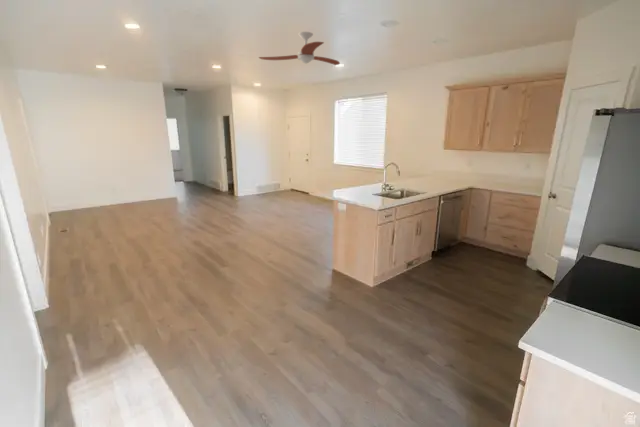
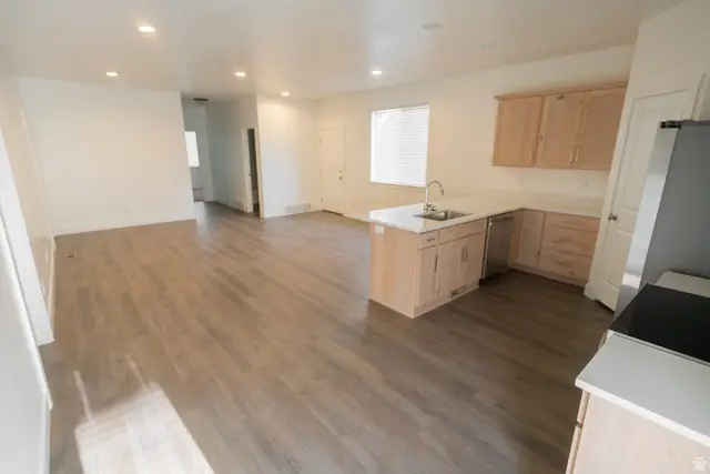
- ceiling fan (302, 47)
